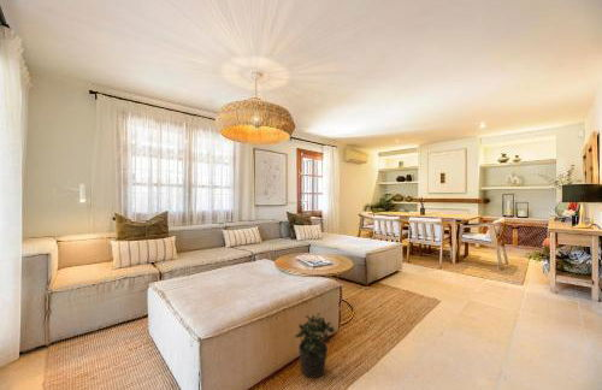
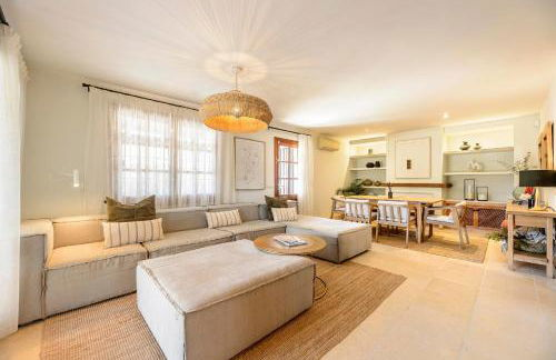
- potted plant (314, 342)
